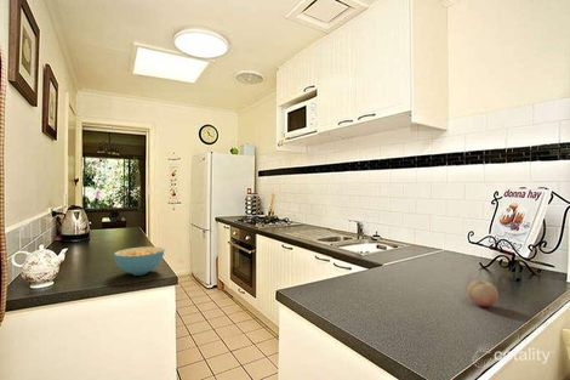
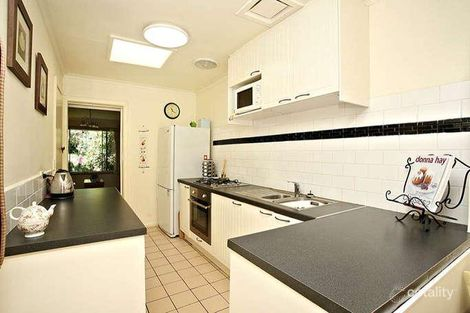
- fruit (481, 293)
- cereal bowl (139, 262)
